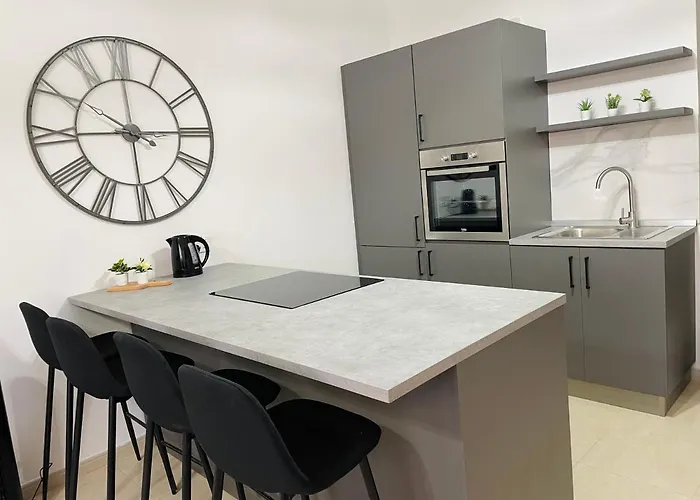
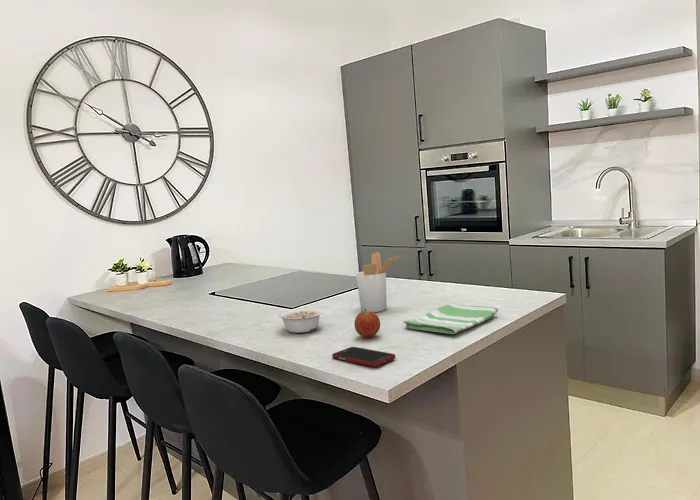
+ cell phone (363, 356)
+ legume (302, 319)
+ utensil holder (379, 282)
+ dish towel (452, 317)
+ fruit (367, 322)
